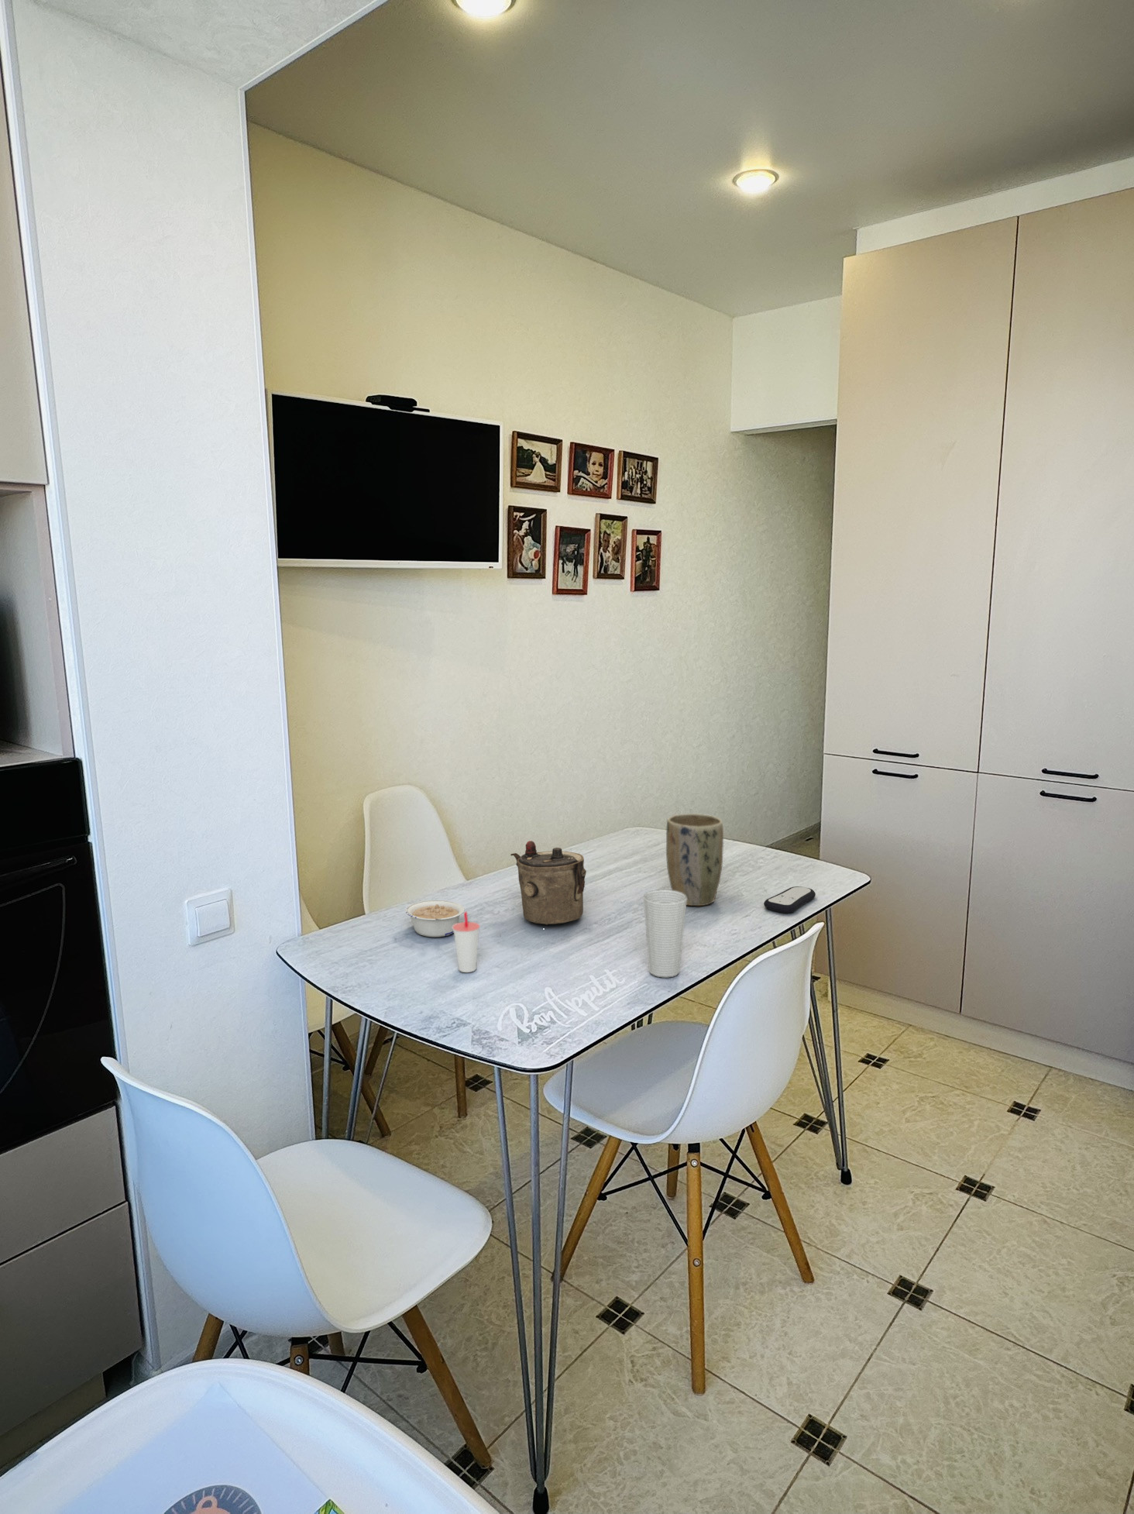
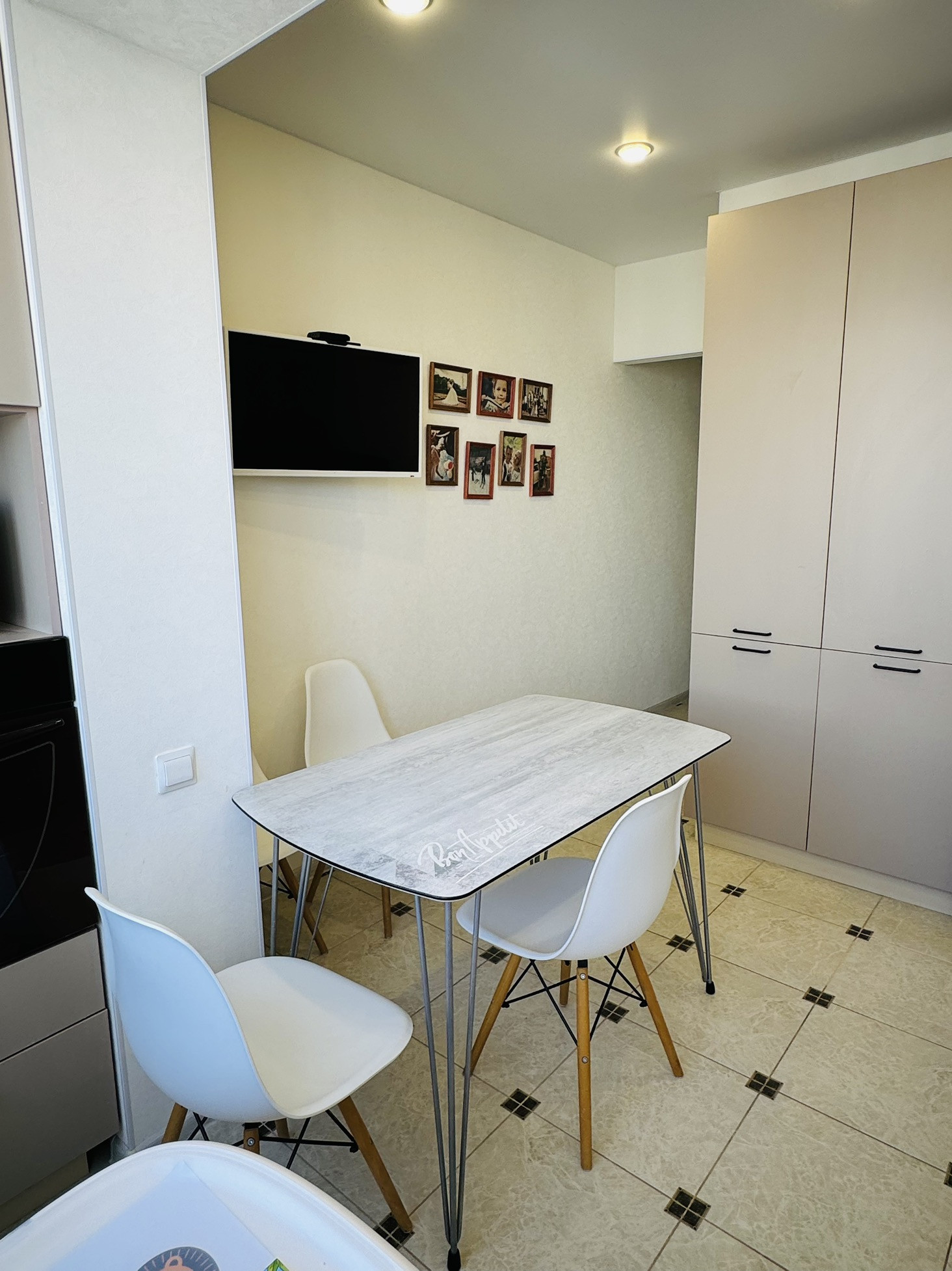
- plant pot (694, 860)
- remote control (791, 898)
- cup (466, 940)
- cup (665, 934)
- teapot (548, 880)
- legume (436, 918)
